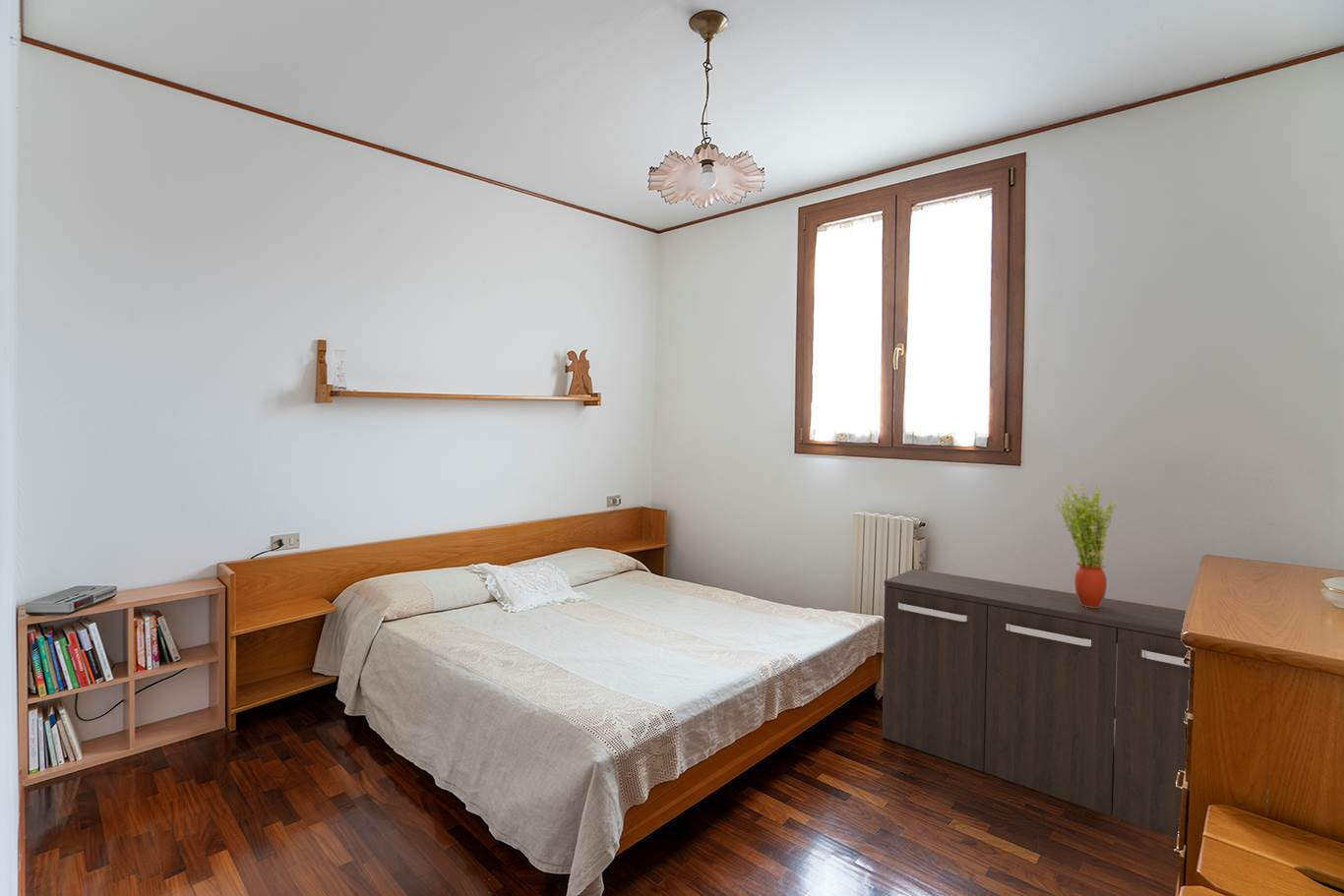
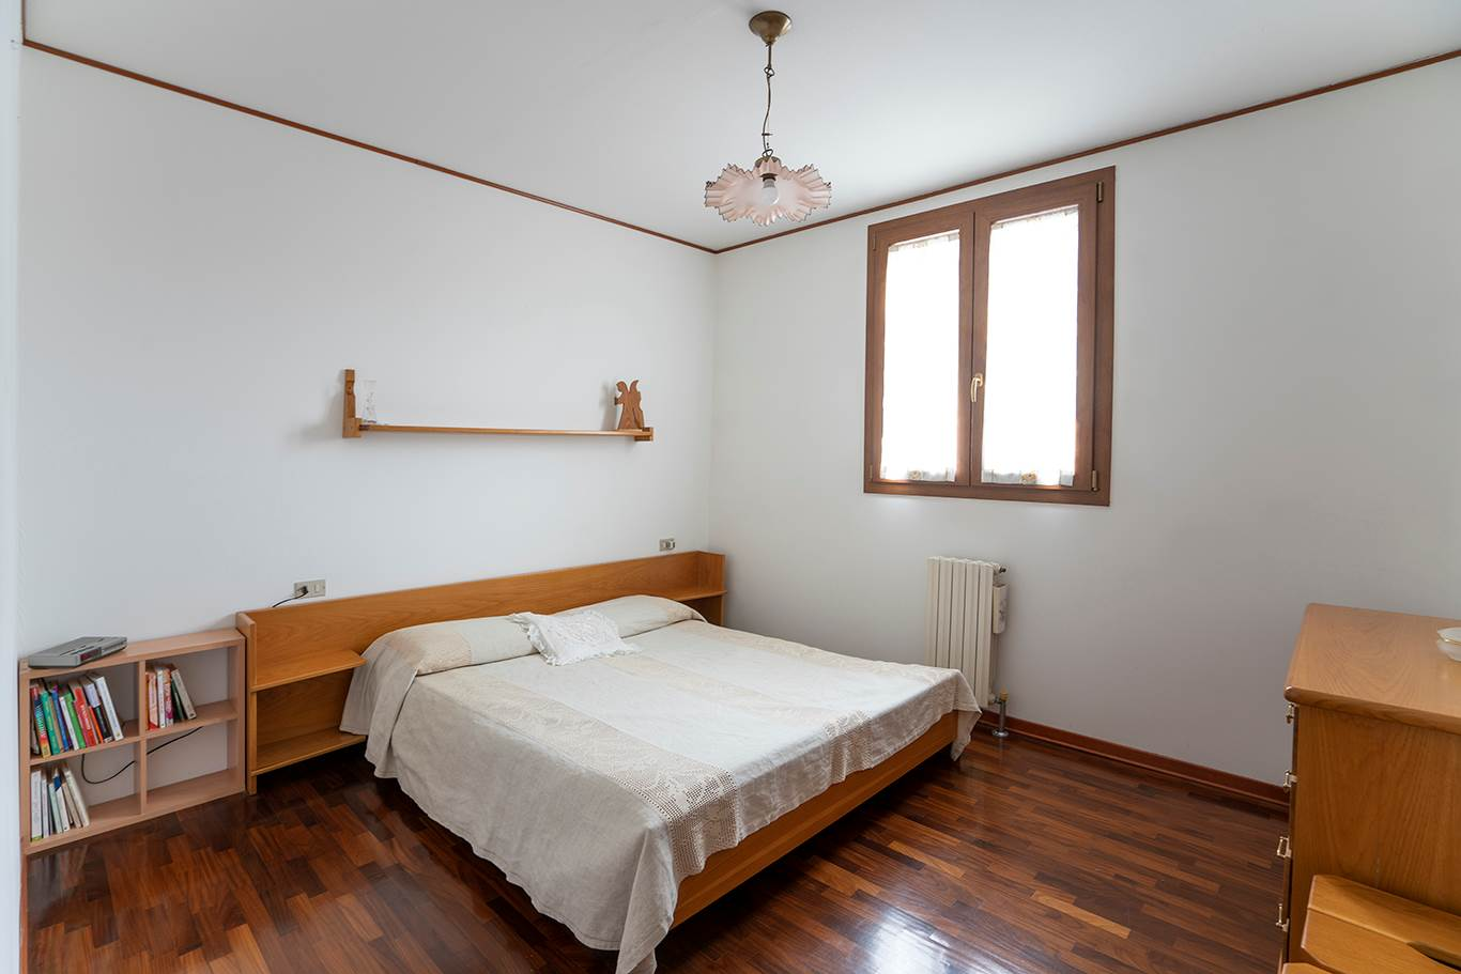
- storage cabinet (1065, 691)
- potted plant (1084, 545)
